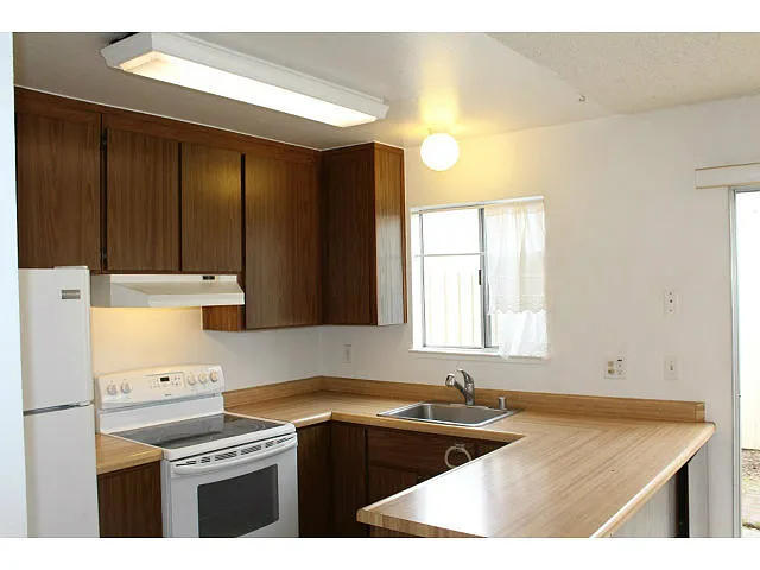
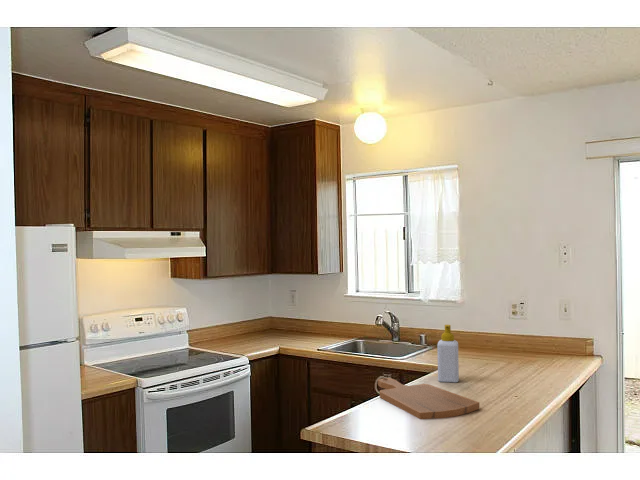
+ cutting board (421, 398)
+ soap bottle (448, 352)
